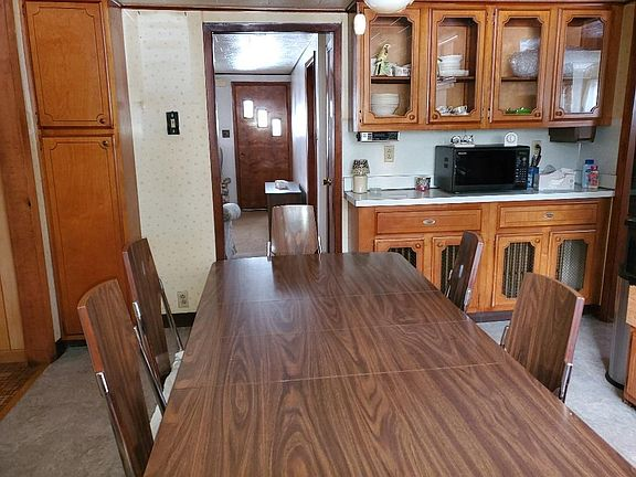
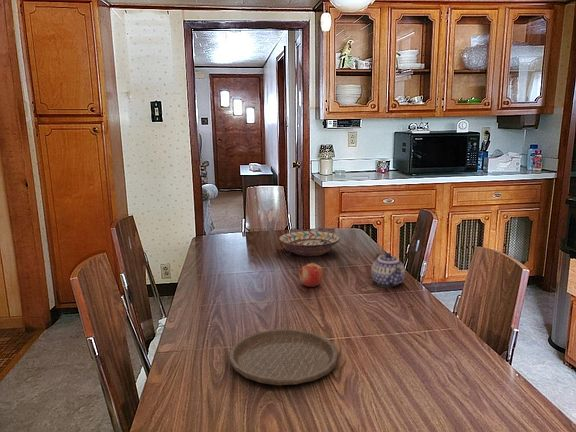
+ teapot (387, 268)
+ decorative bowl (309, 245)
+ fruit (311, 275)
+ plate (283, 355)
